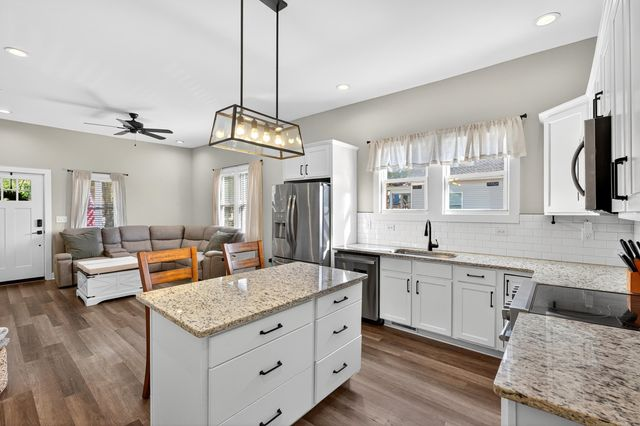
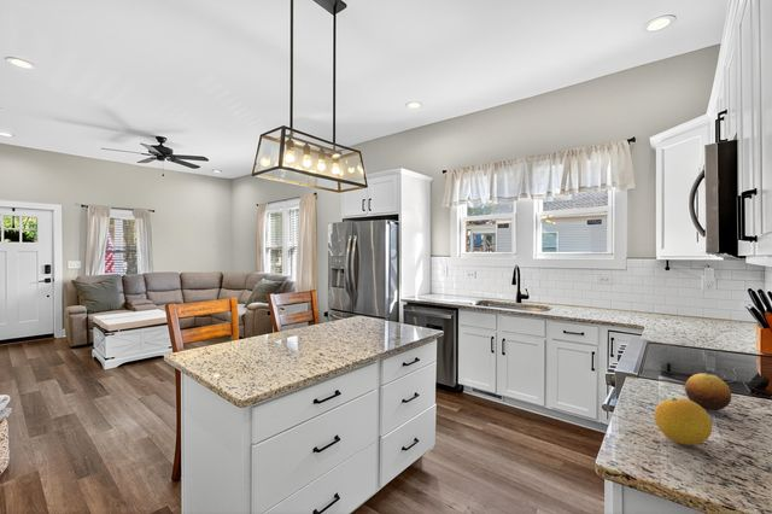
+ fruit (707, 391)
+ fruit (682, 420)
